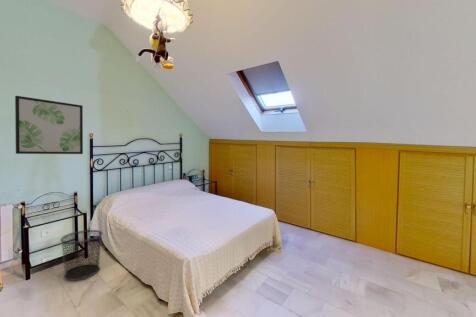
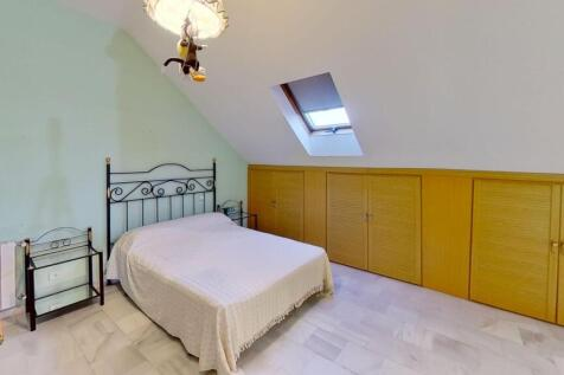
- waste bin (82, 254)
- wall art (51, 127)
